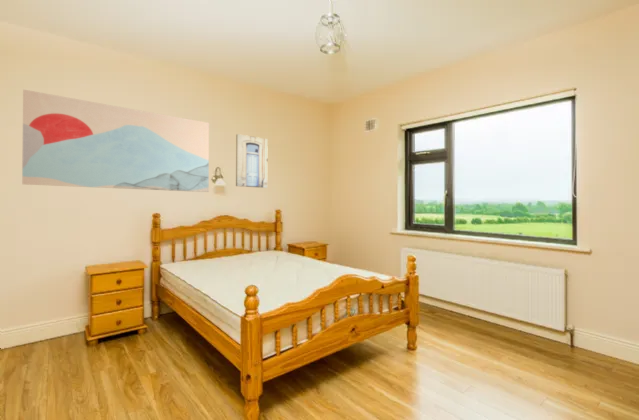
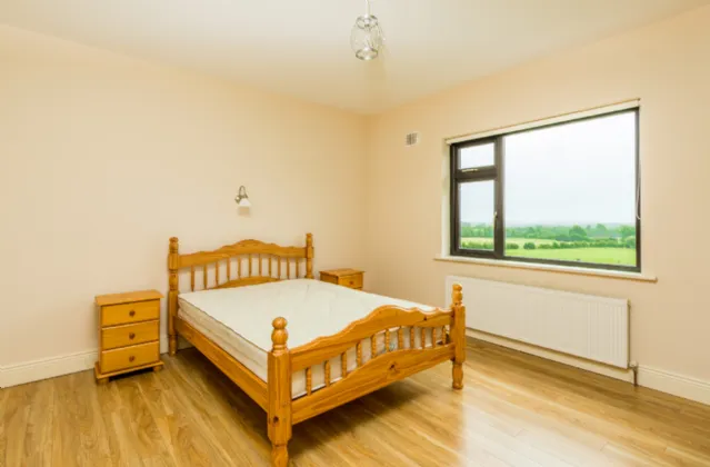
- wall art (129, 148)
- wall art (252, 161)
